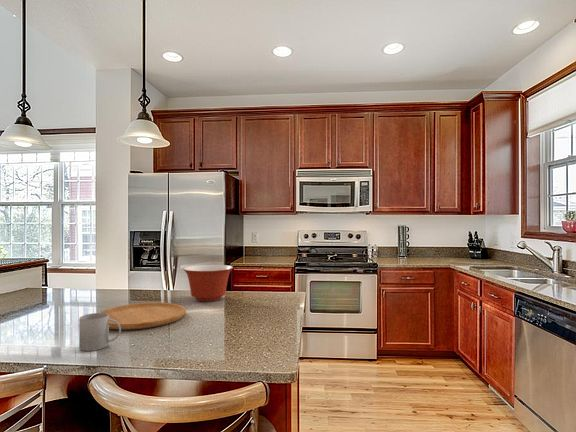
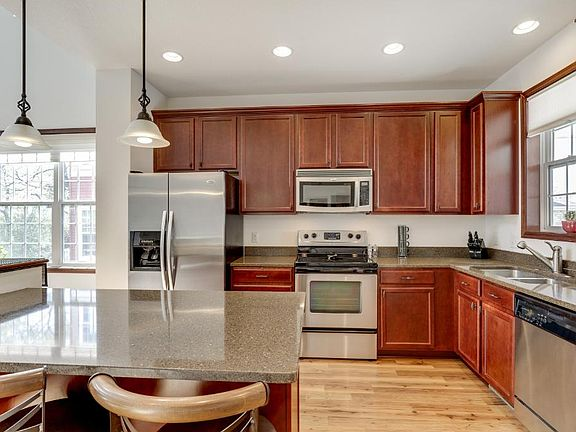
- cutting board (141, 314)
- mug (100, 330)
- mixing bowl (208, 283)
